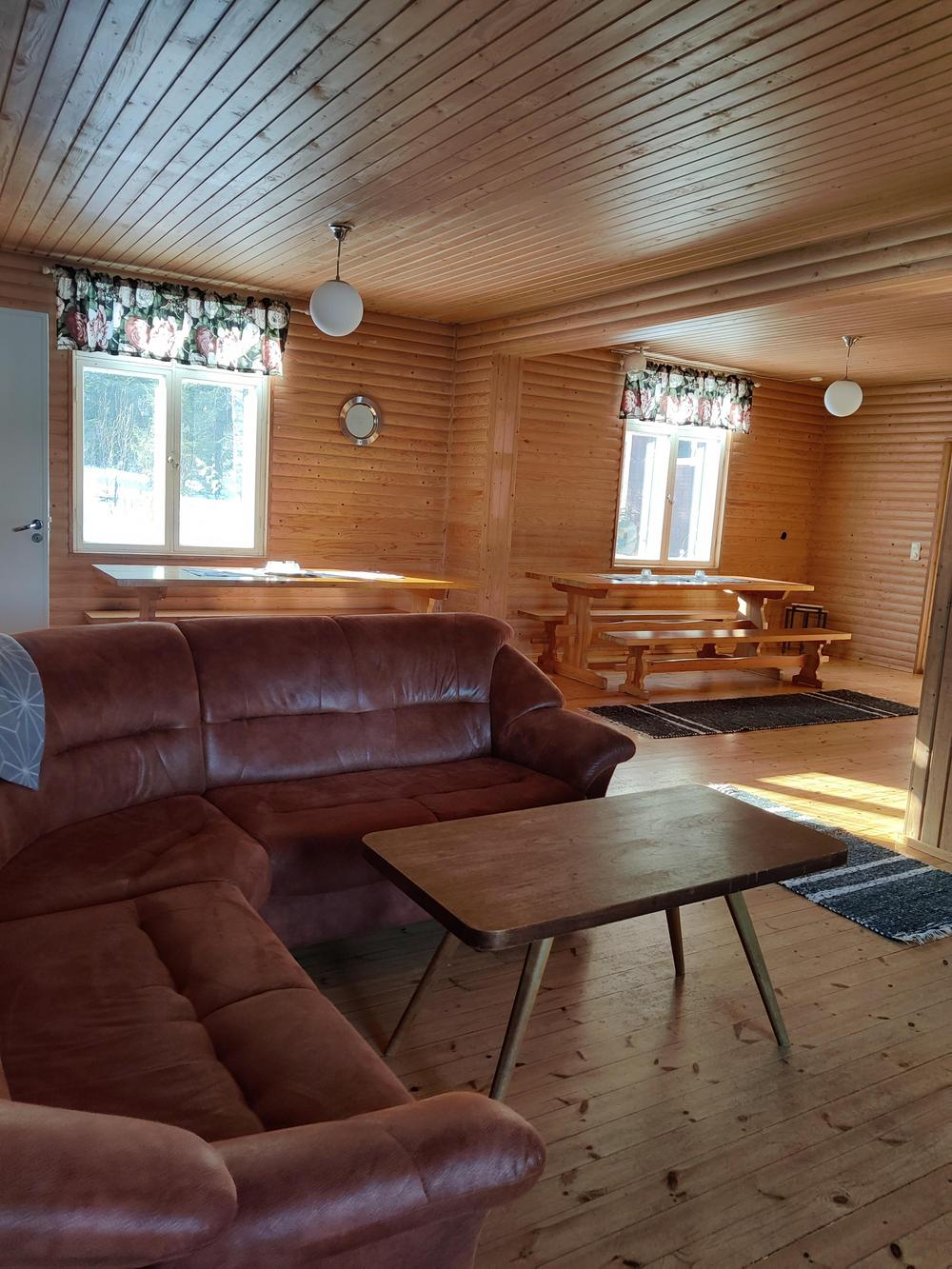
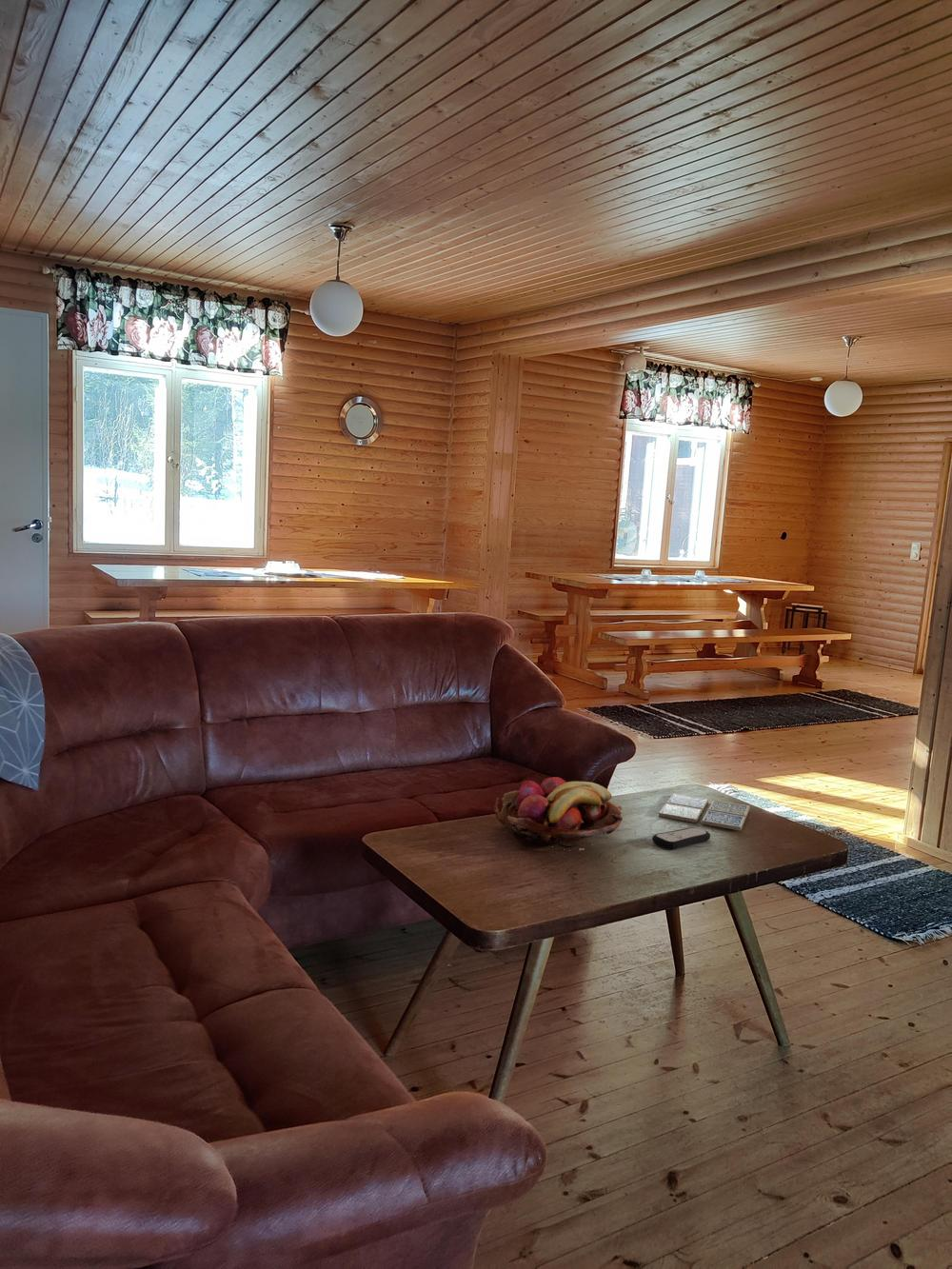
+ remote control (683, 837)
+ drink coaster (703, 810)
+ fruit basket (559, 808)
